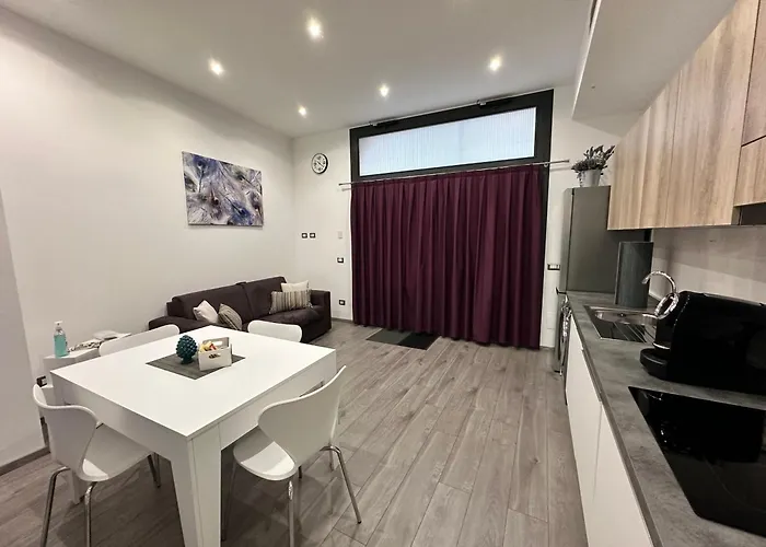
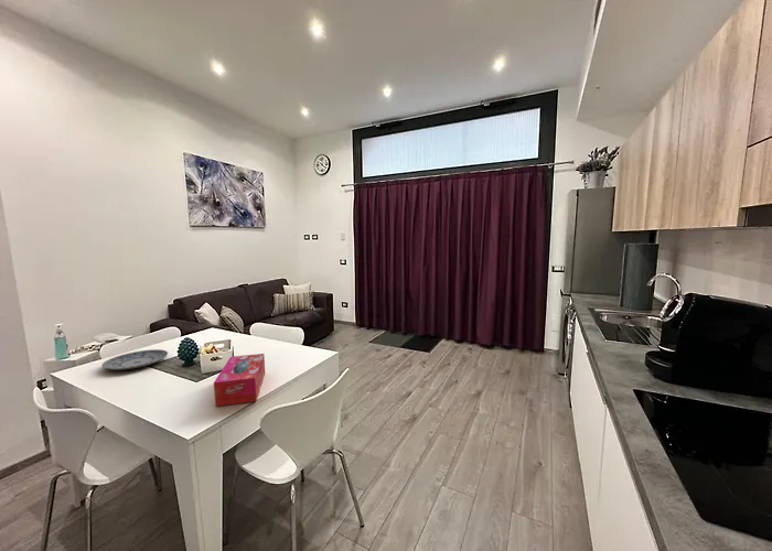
+ tissue box (242, 377)
+ plate (137, 360)
